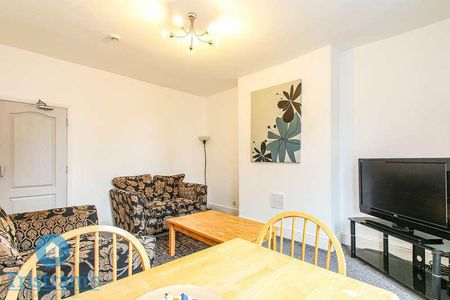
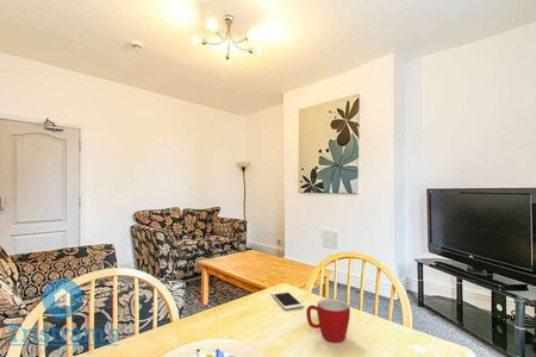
+ mug (328, 320)
+ cell phone (286, 299)
